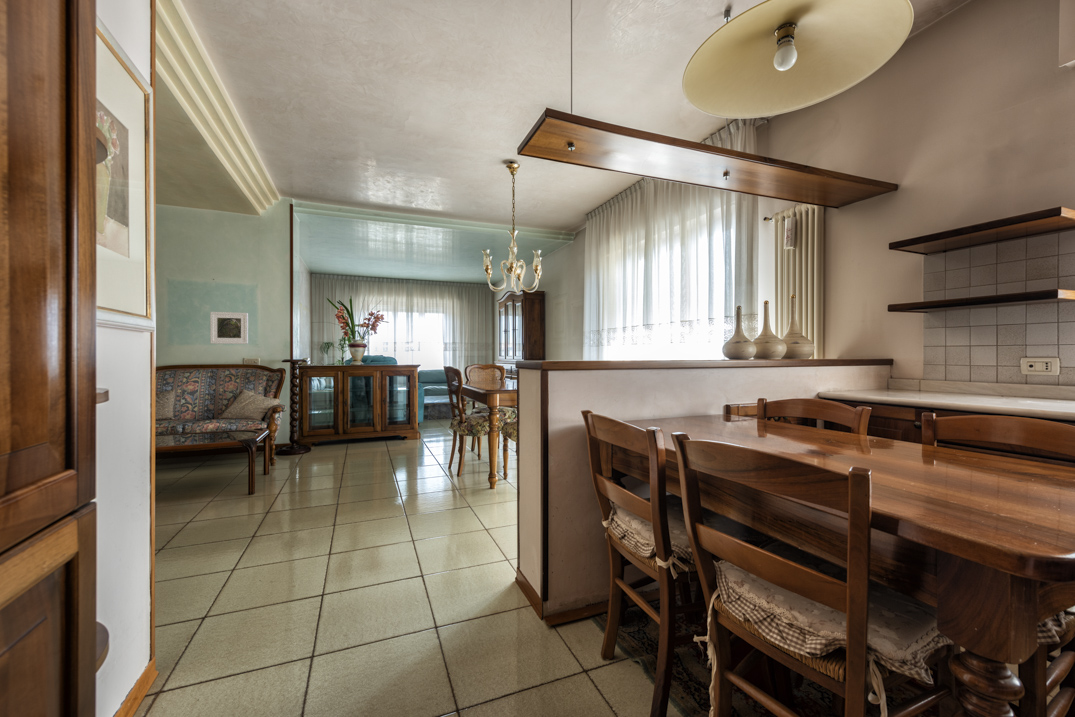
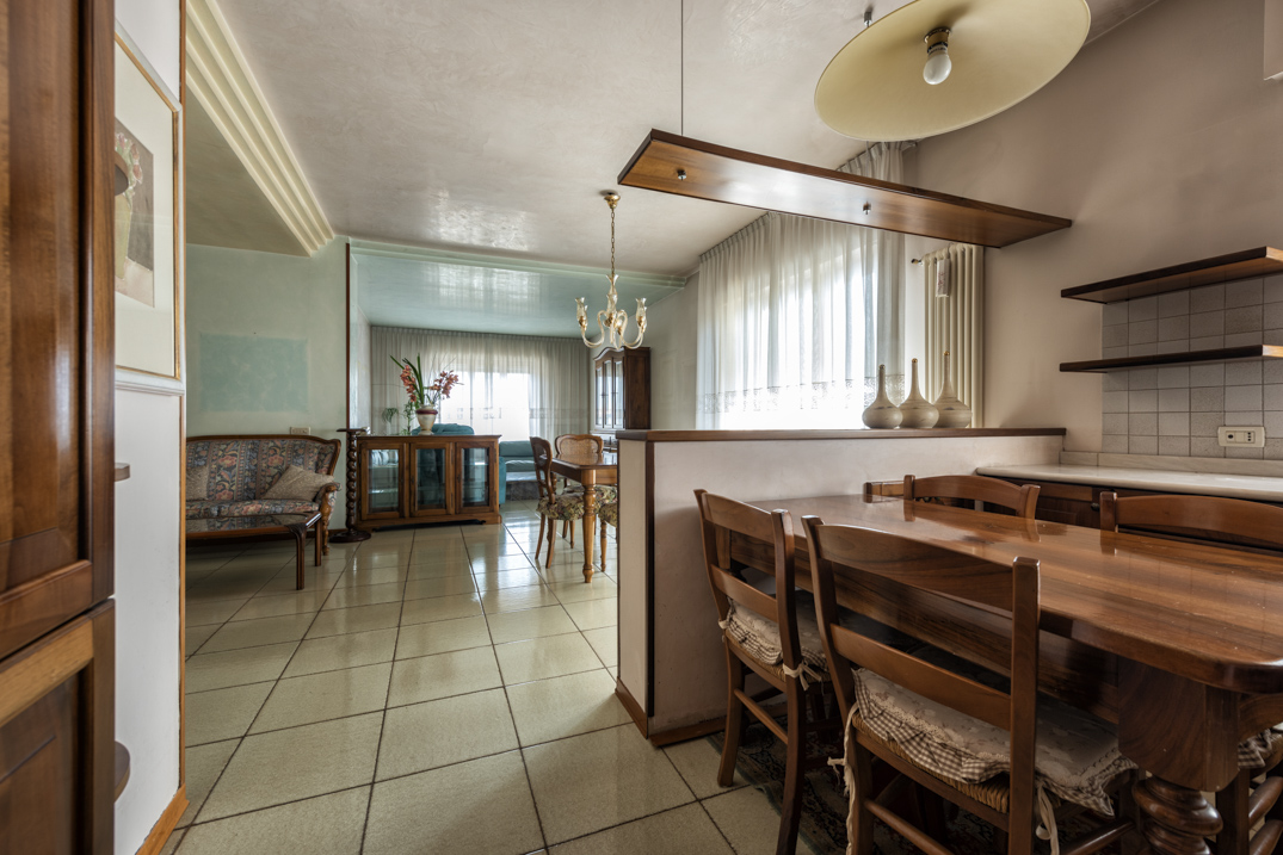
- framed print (229, 328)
